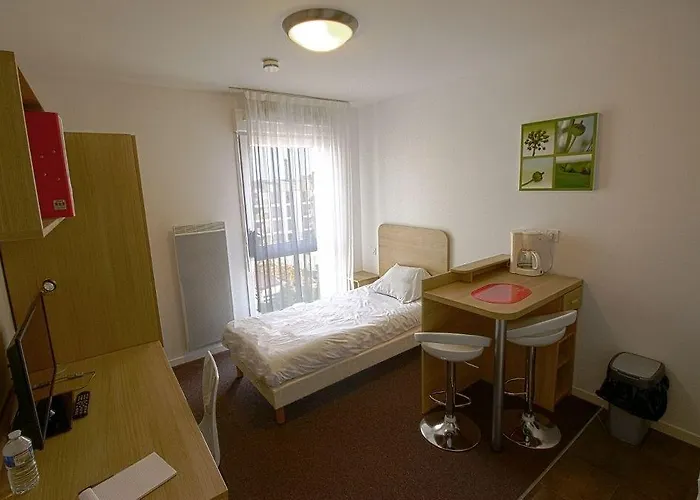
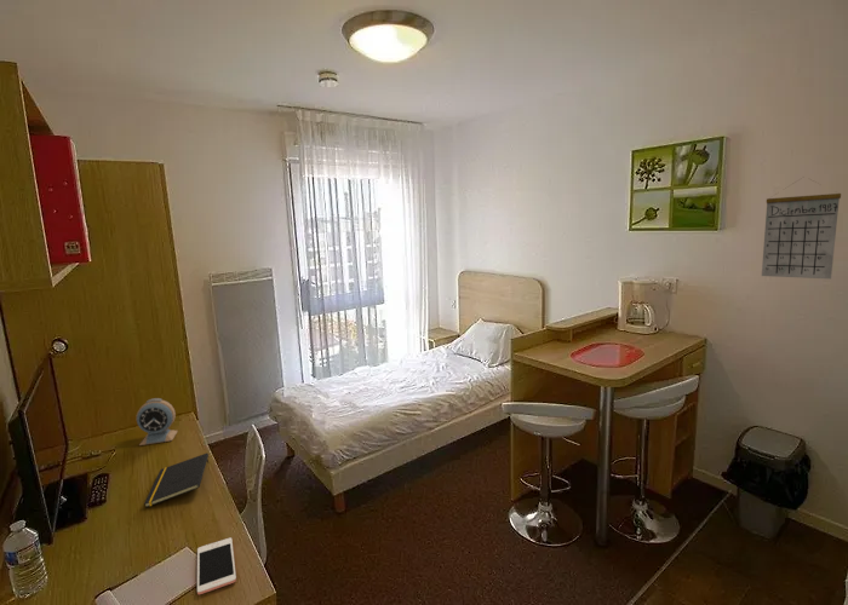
+ alarm clock (156, 419)
+ cell phone (216, 564)
+ calendar (798, 227)
+ notepad (178, 478)
